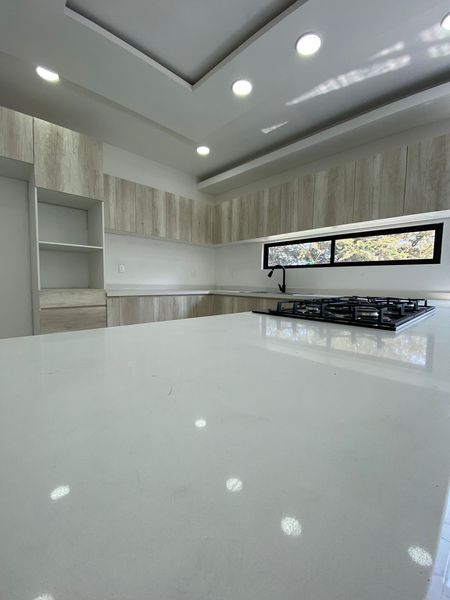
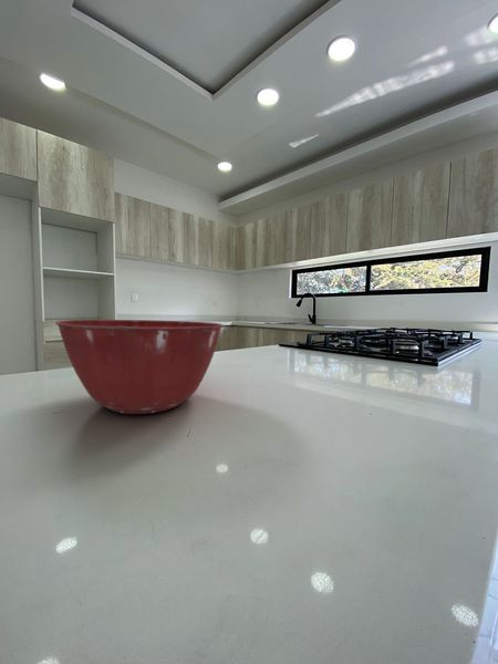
+ mixing bowl (147, 362)
